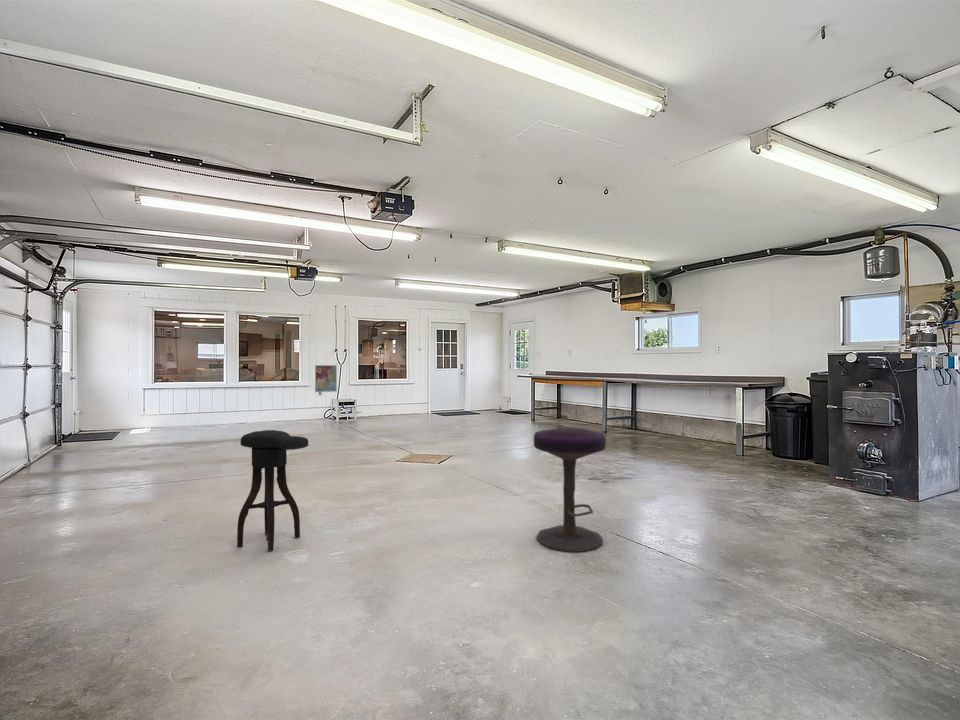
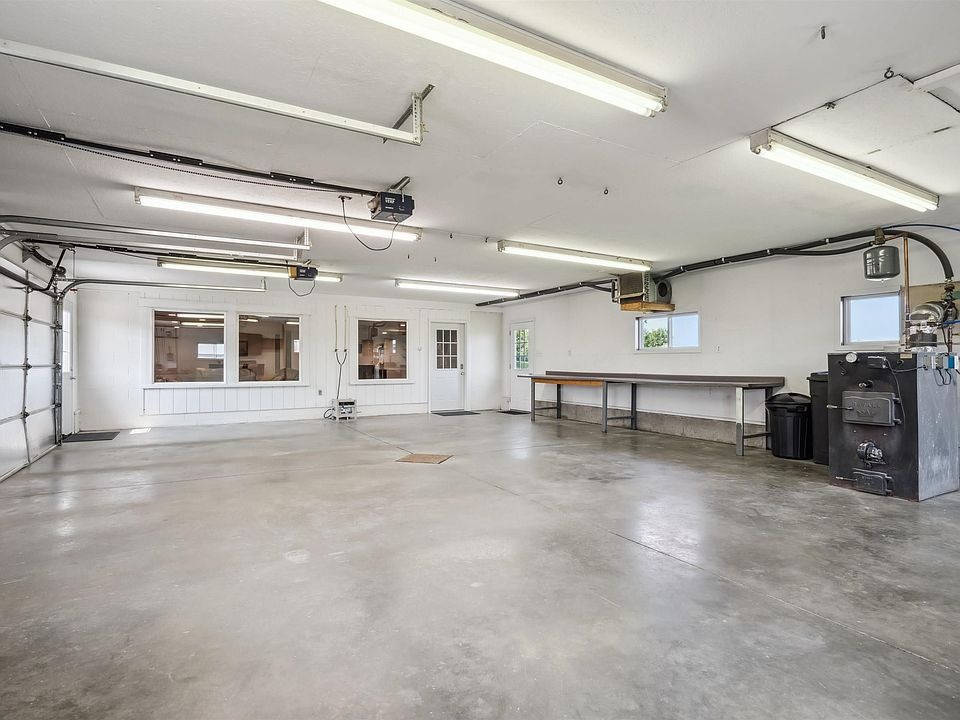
- stool (569, 484)
- stool (273, 487)
- wall art (325, 378)
